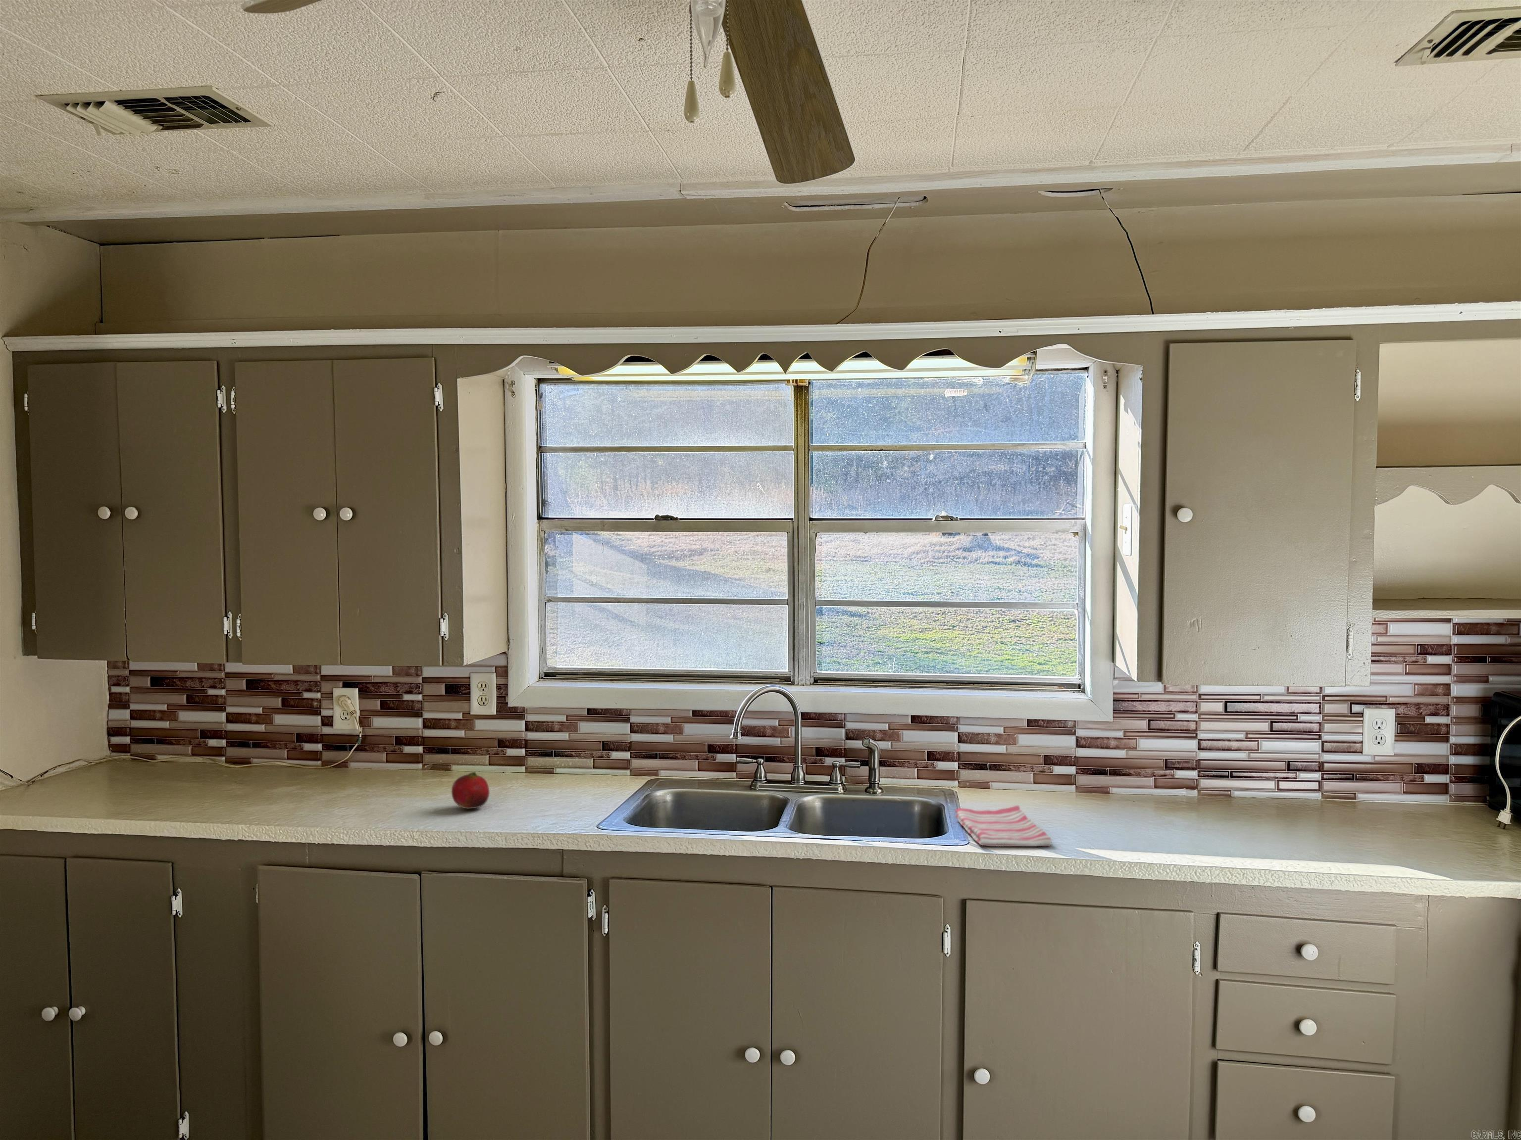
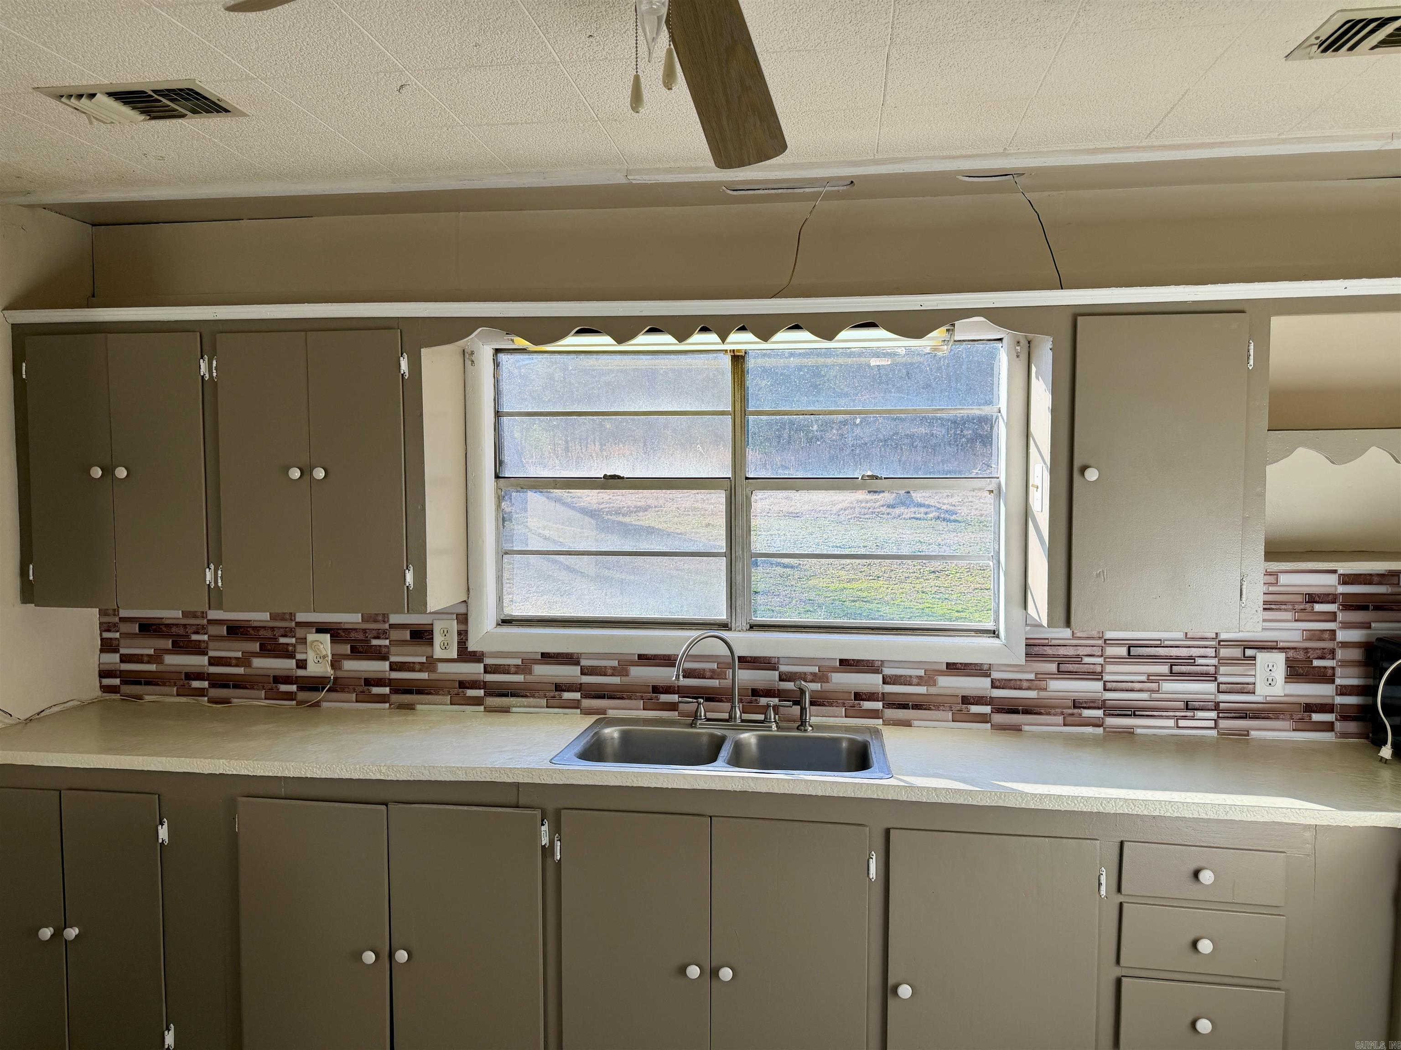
- dish towel (1001, 825)
- fruit (471, 789)
